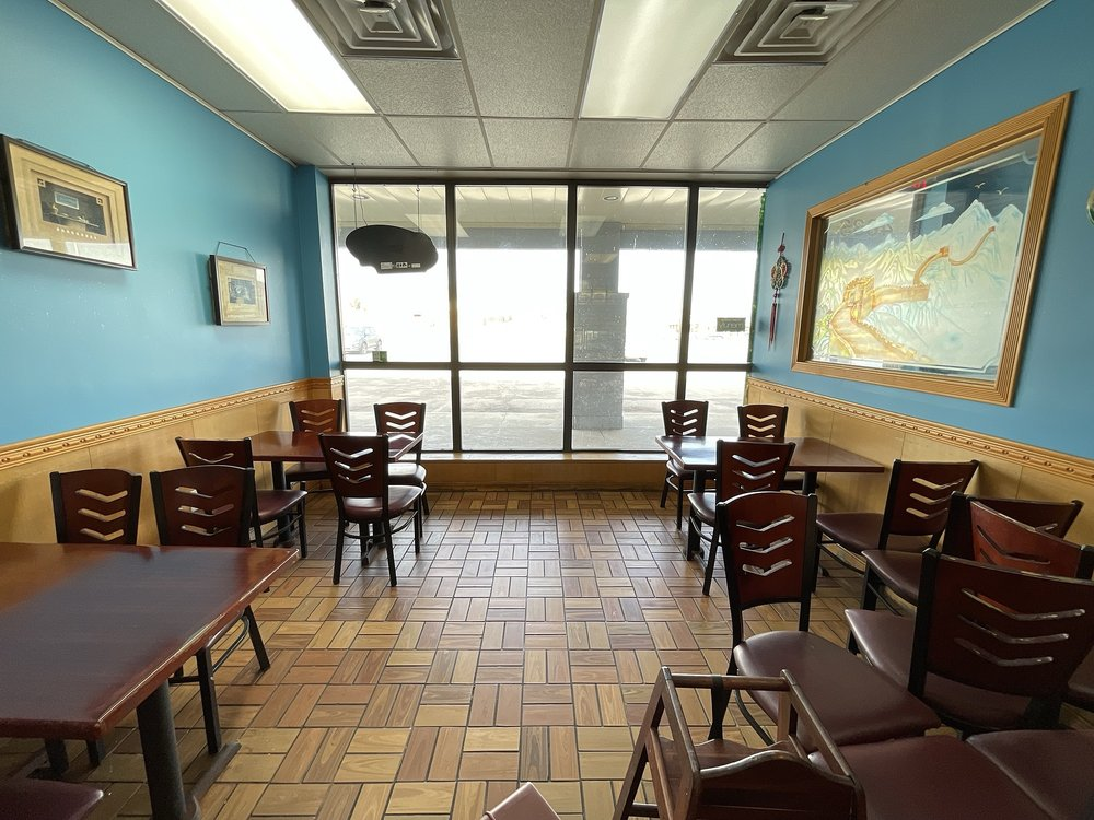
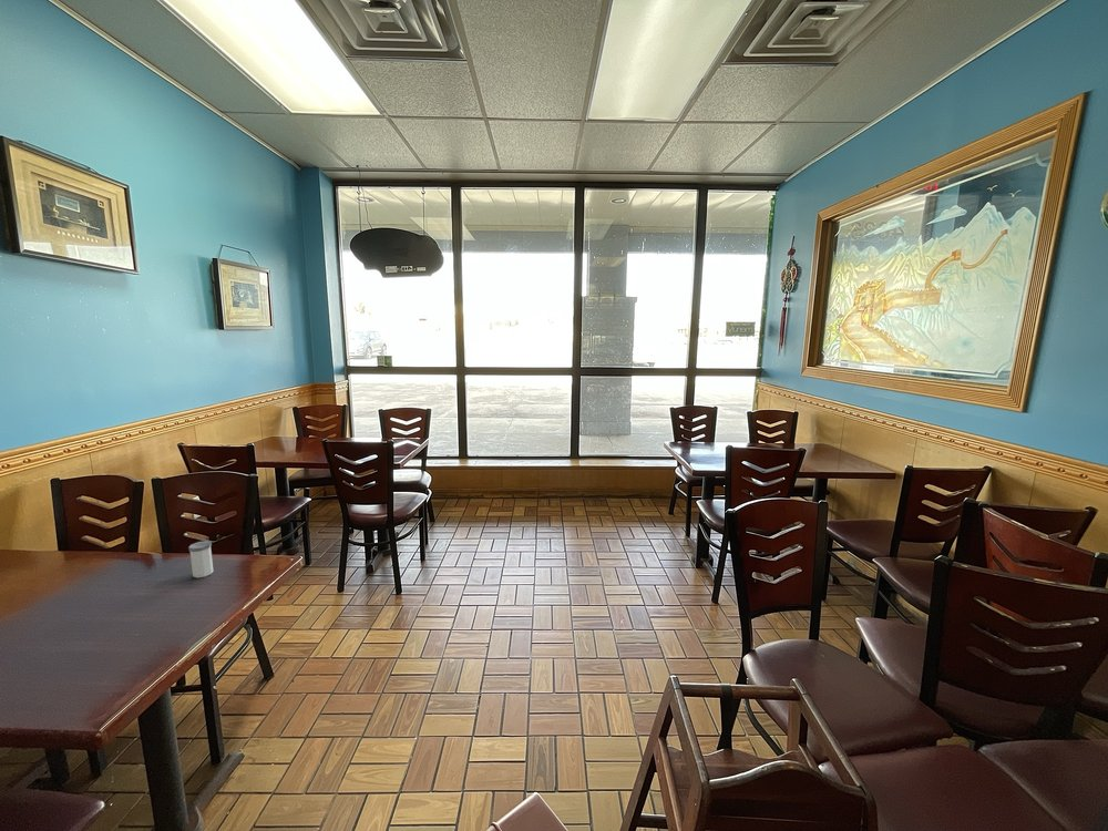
+ salt shaker (202, 558)
